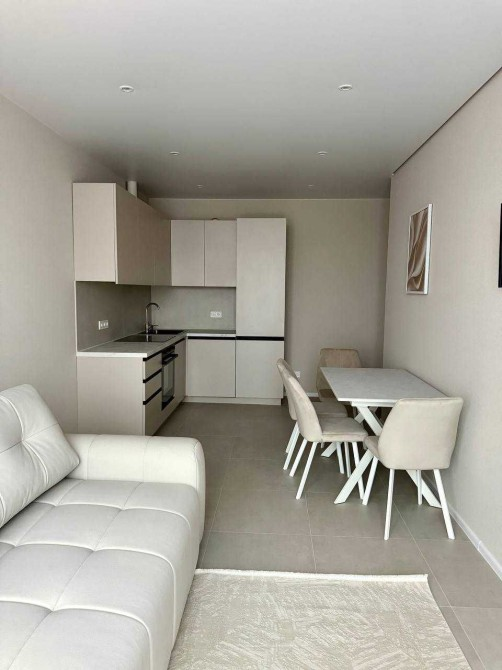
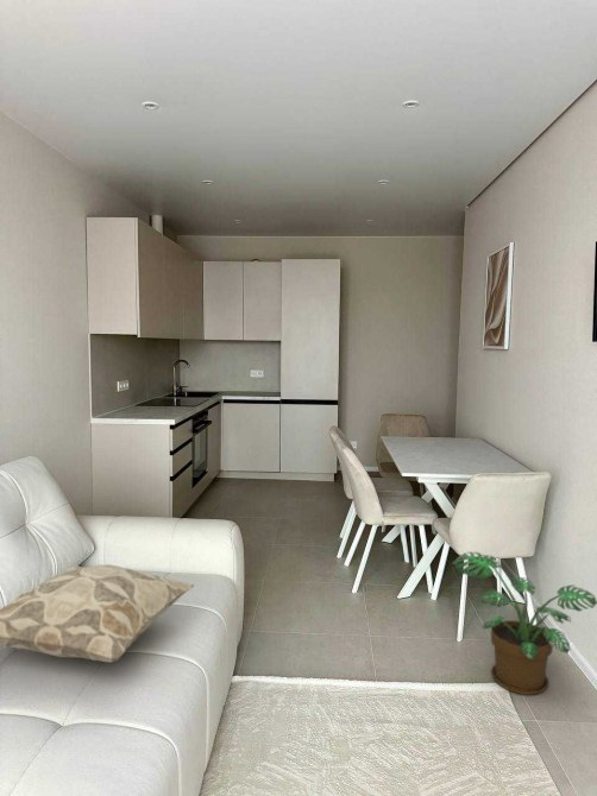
+ decorative pillow (89, 607)
+ potted plant (520, 620)
